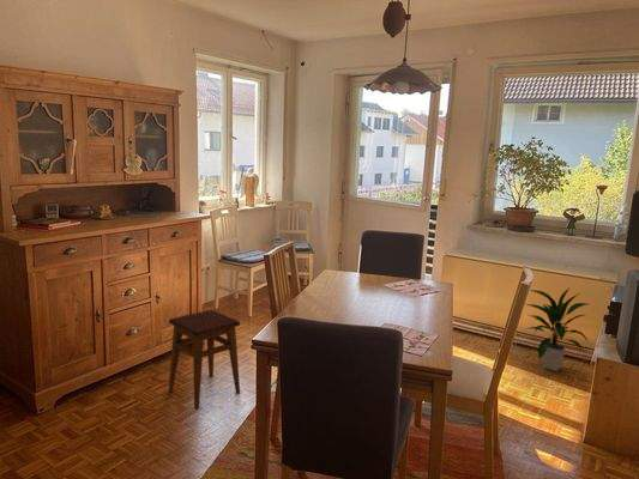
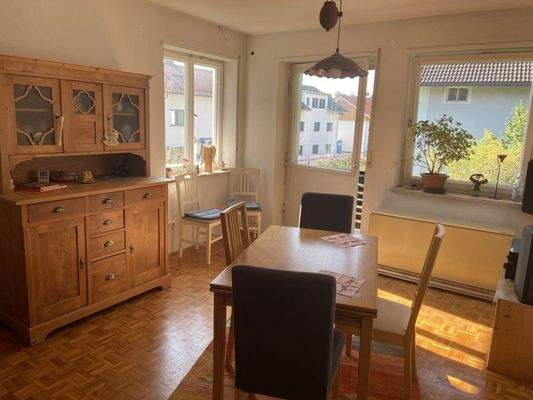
- stool (204, 356)
- indoor plant (553, 327)
